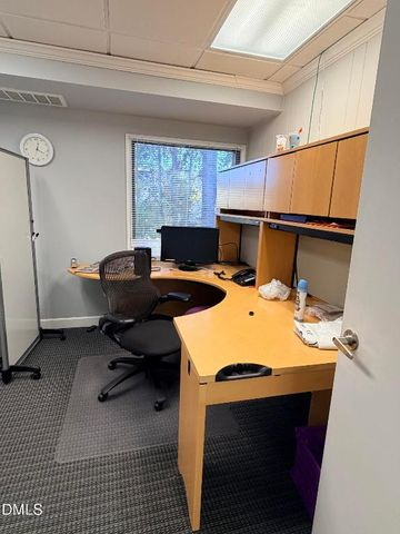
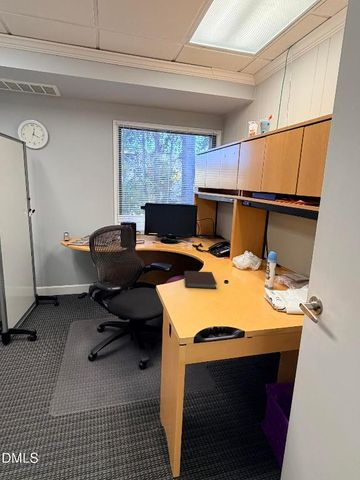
+ notebook (199, 279)
